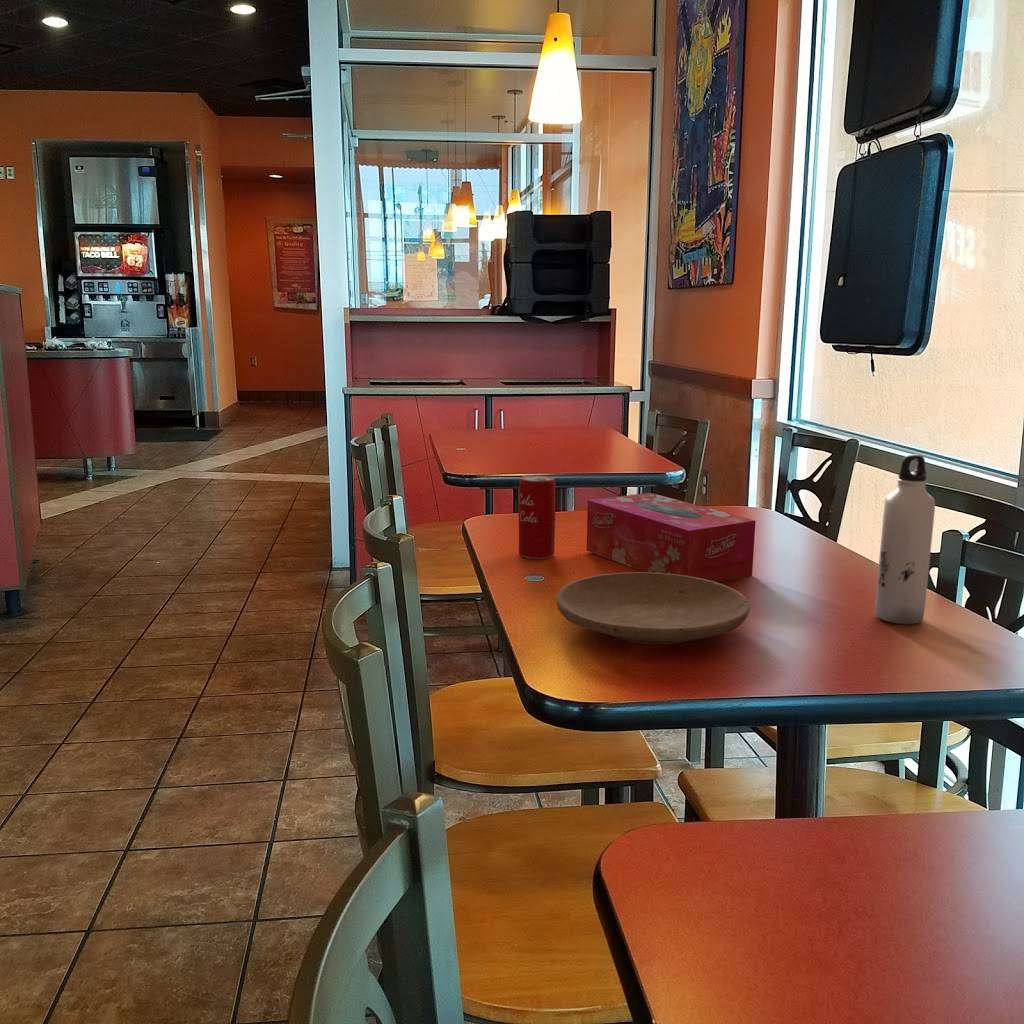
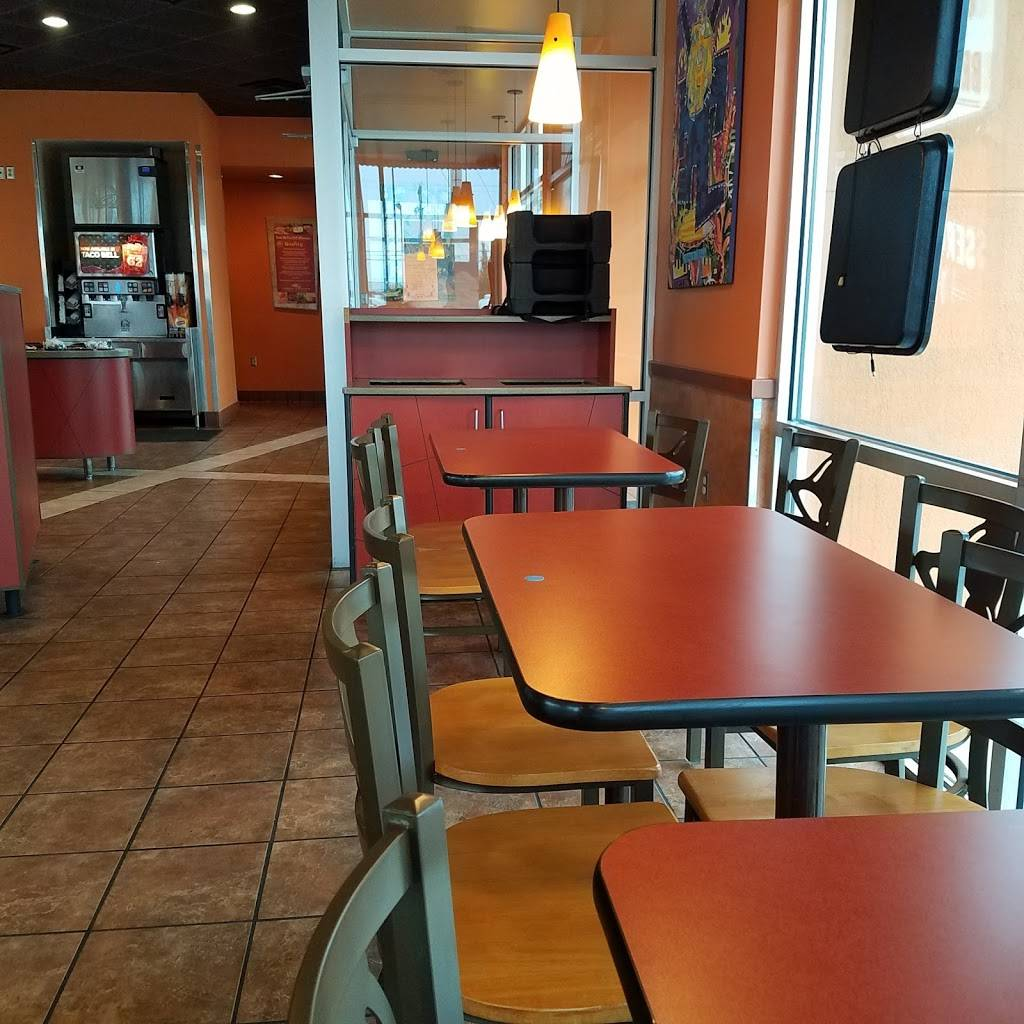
- water bottle (906, 537)
- tissue box (666, 536)
- beverage can (537, 516)
- plate (651, 612)
